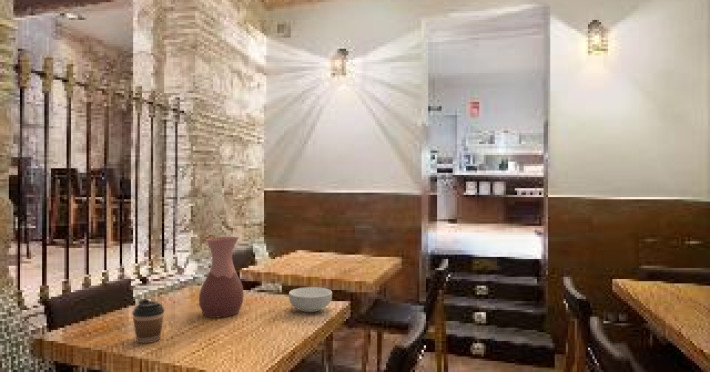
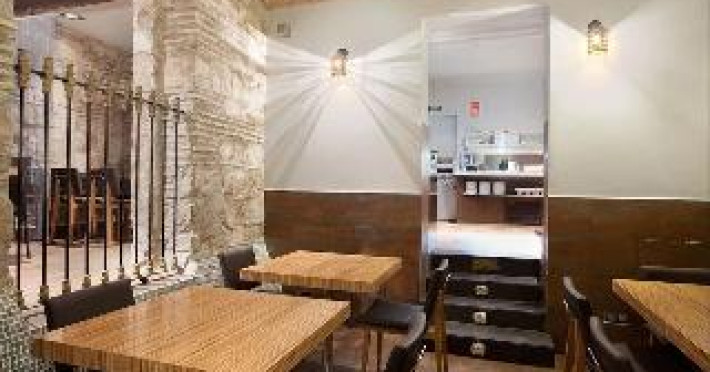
- vase (221, 275)
- cereal bowl (310, 300)
- coffee cup (148, 320)
